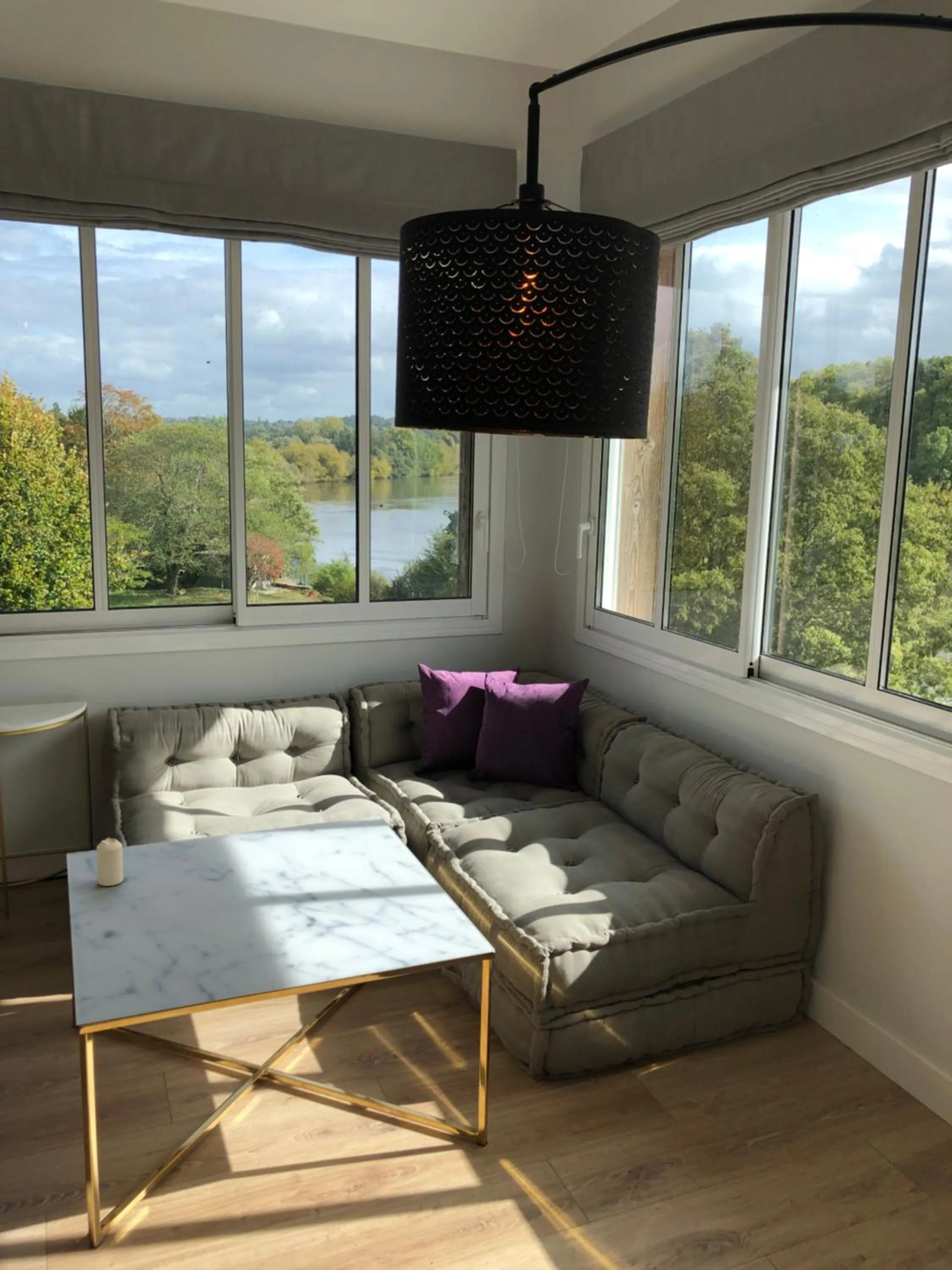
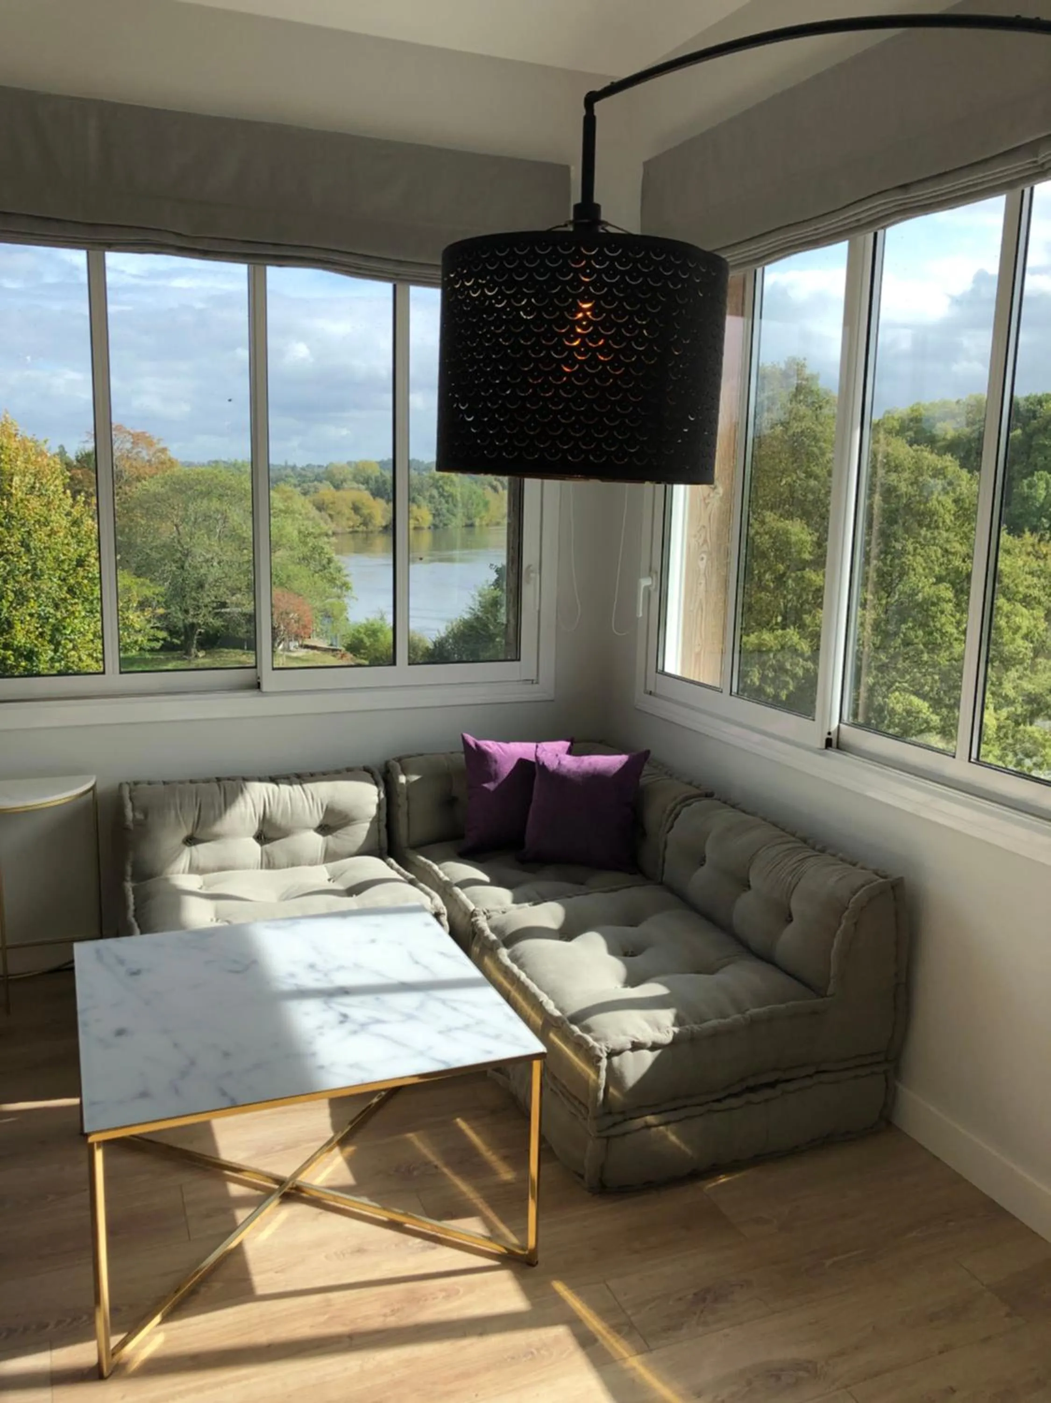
- candle (110, 861)
